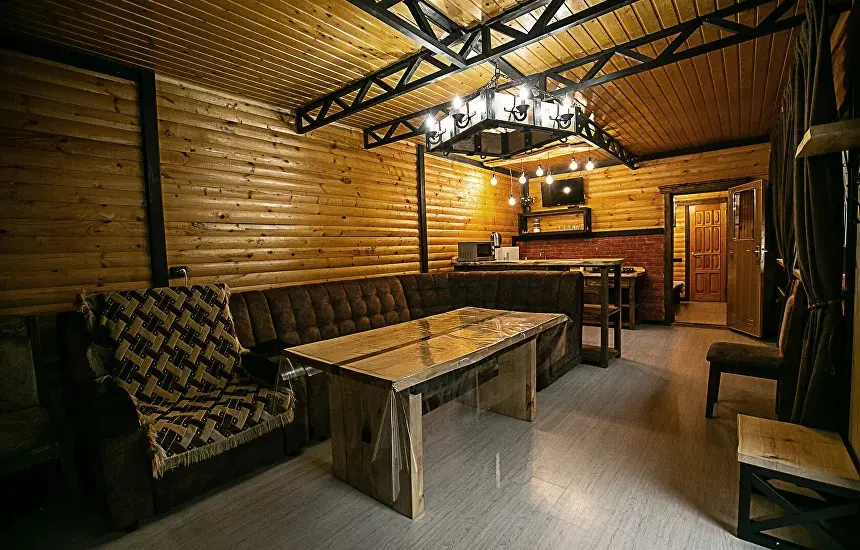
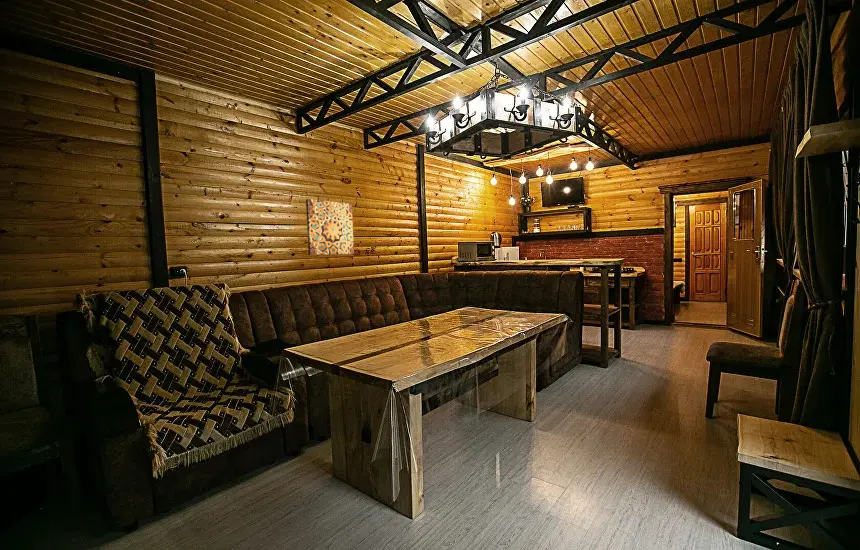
+ wall art (331, 228)
